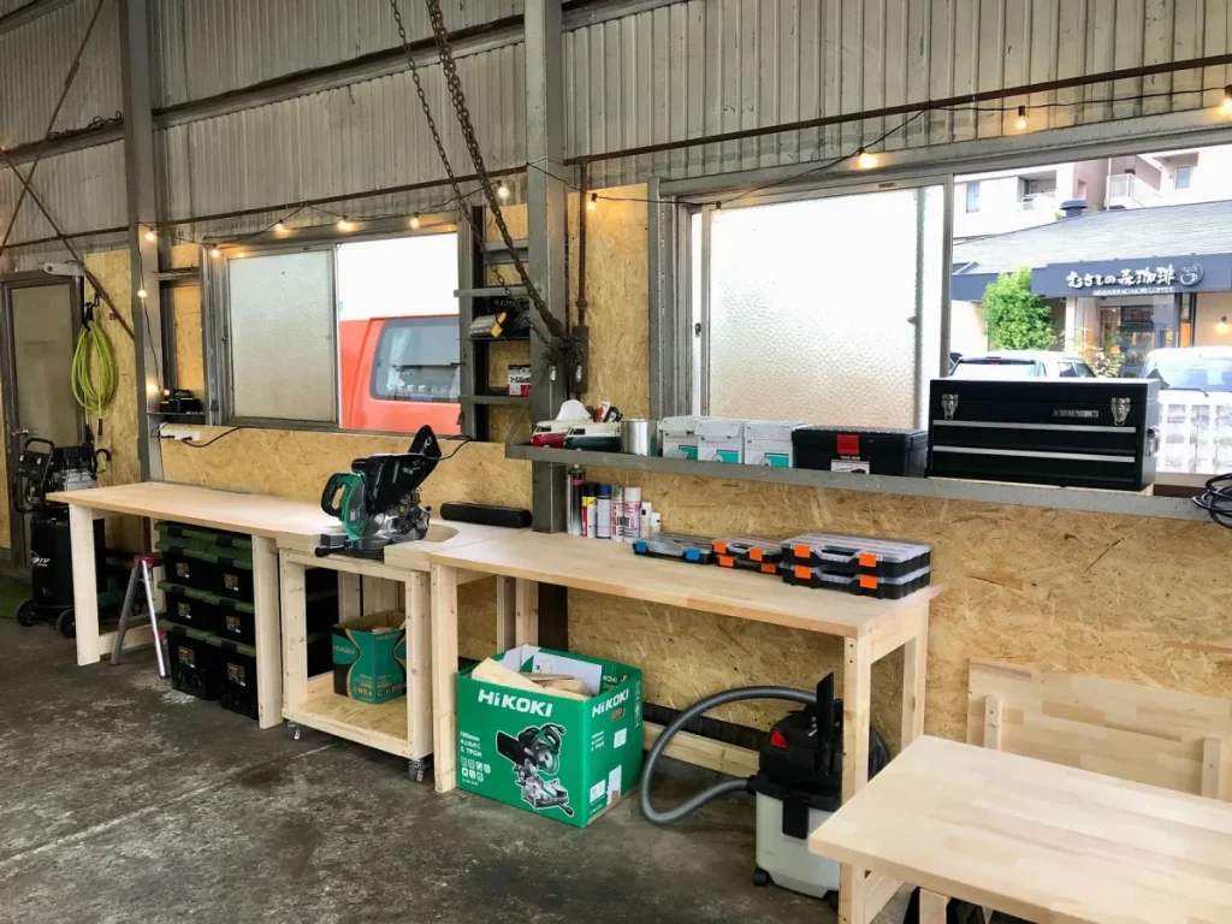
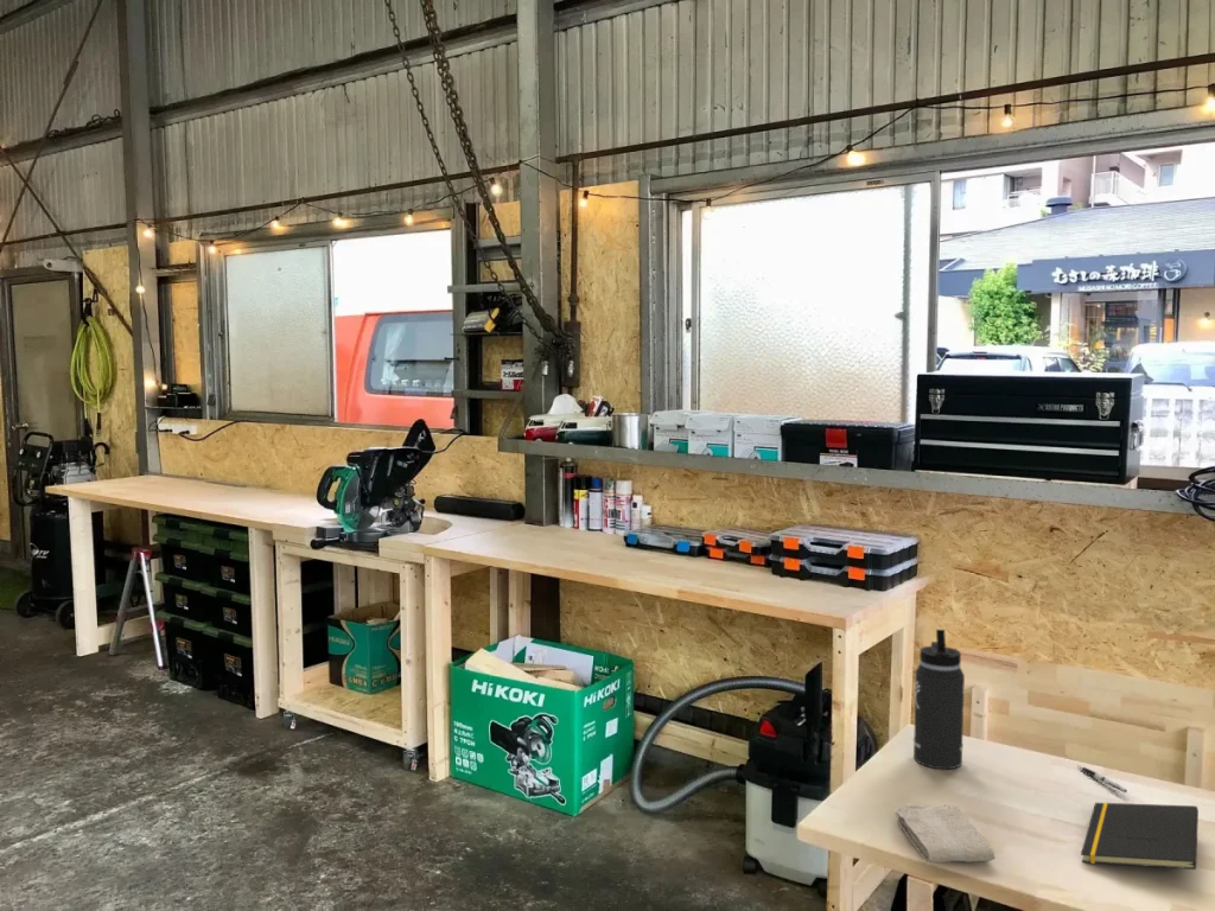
+ pen (1100, 777)
+ washcloth (941, 830)
+ notepad (1140, 833)
+ thermos bottle (937, 693)
